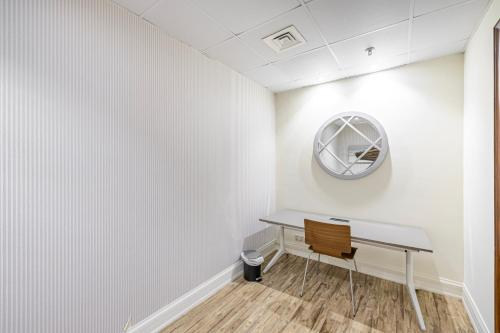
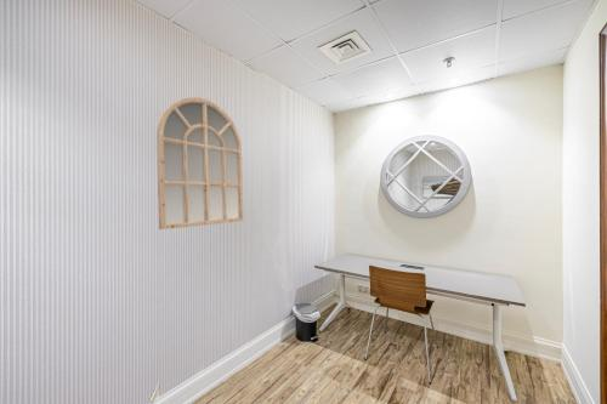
+ mirror (205, 161)
